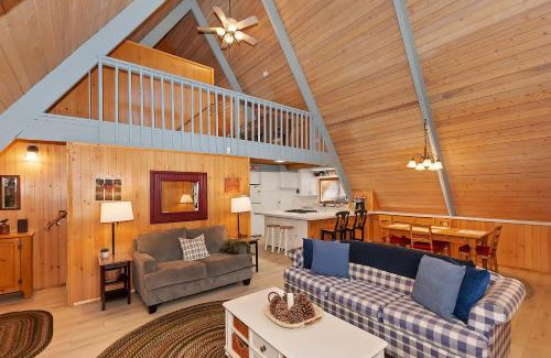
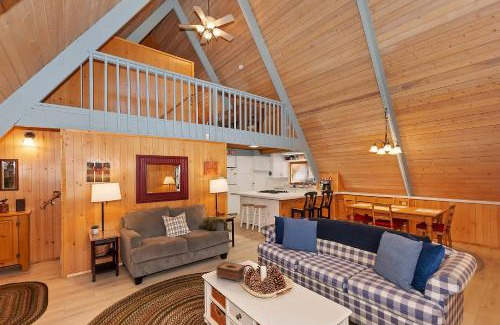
+ tissue box (231, 271)
